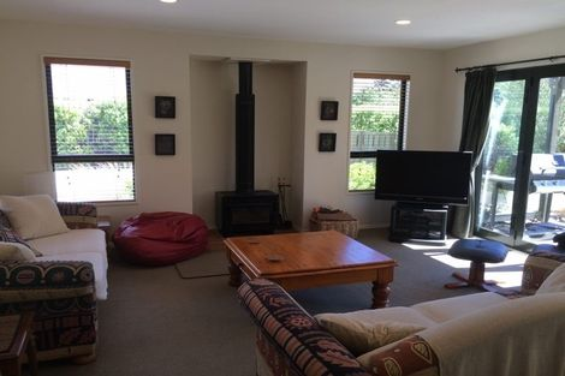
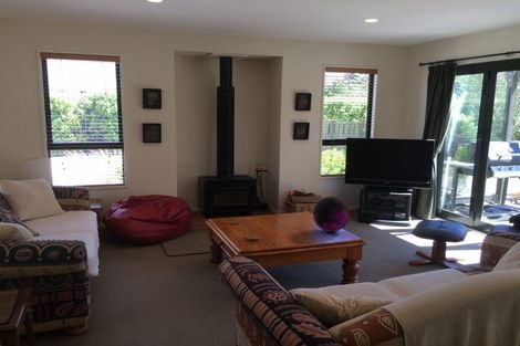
+ decorative orb (331, 213)
